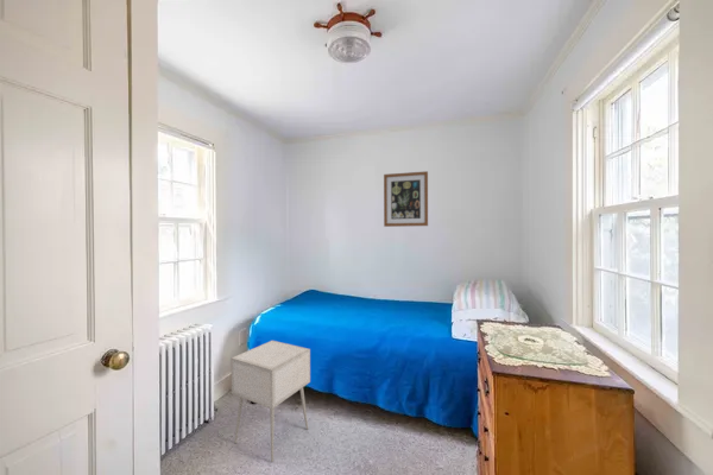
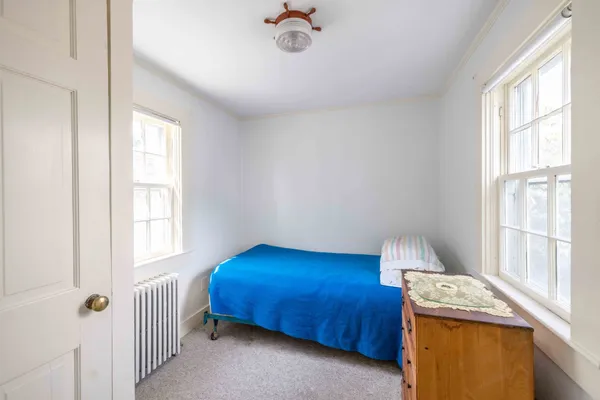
- nightstand (271, 393)
- wall art (405, 200)
